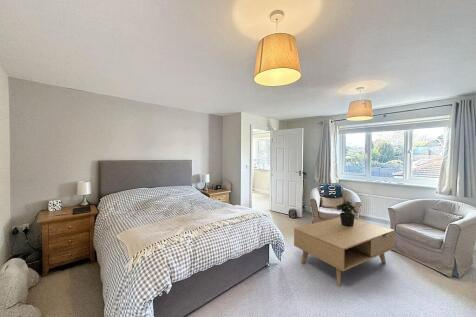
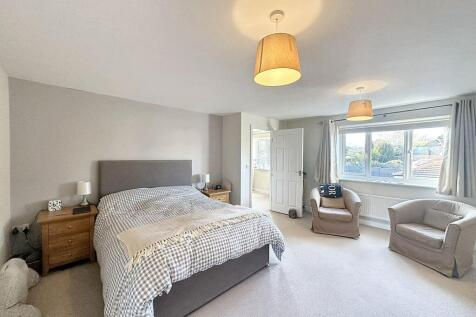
- coffee table (344, 246)
- potted plant (346, 212)
